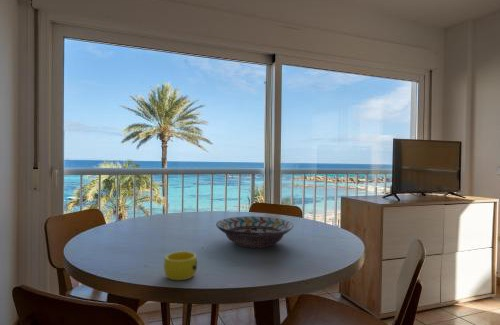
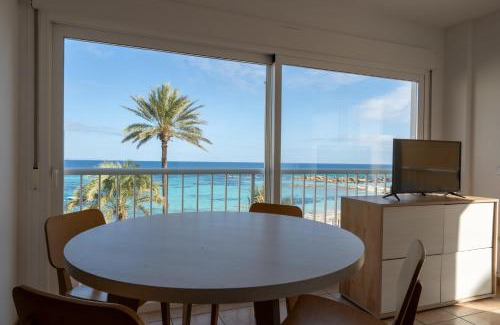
- cup (181, 264)
- decorative bowl (254, 233)
